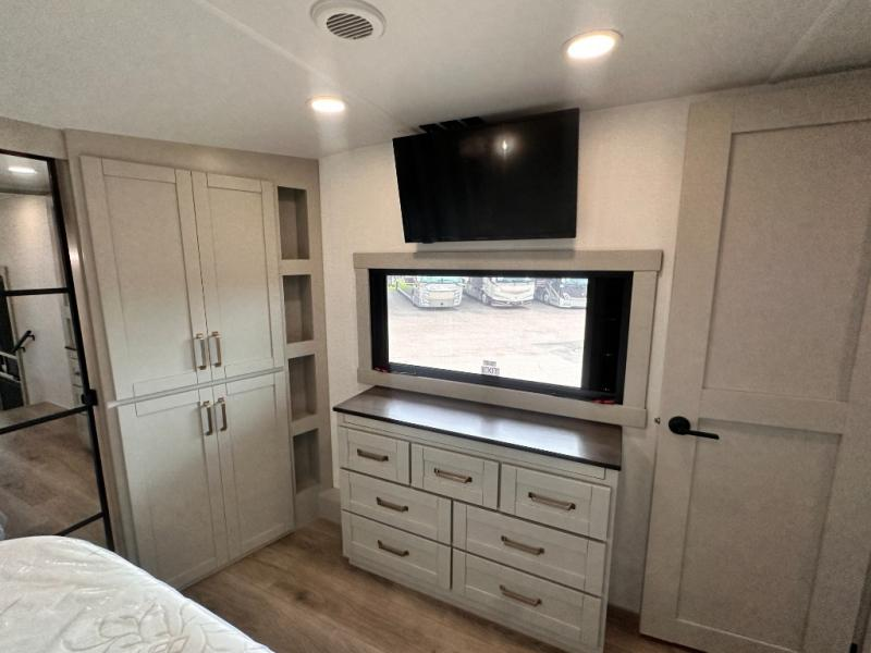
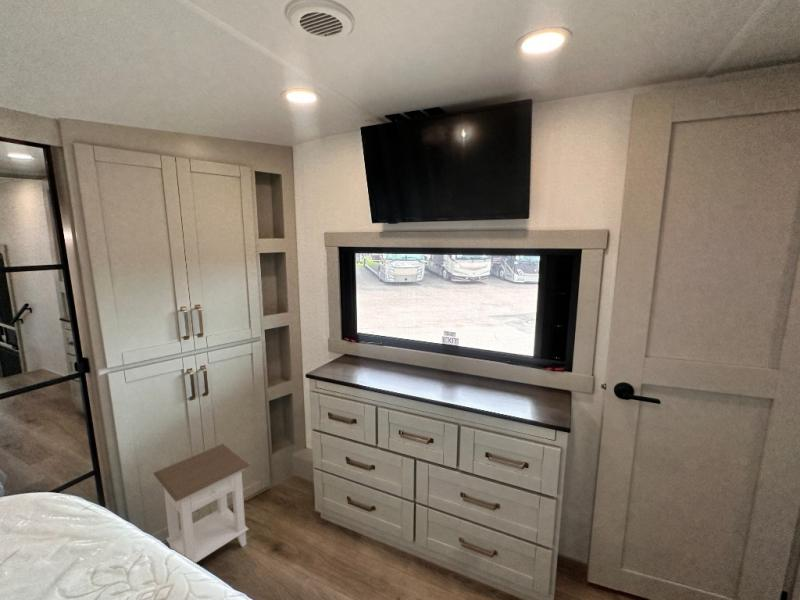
+ nightstand (204, 505)
